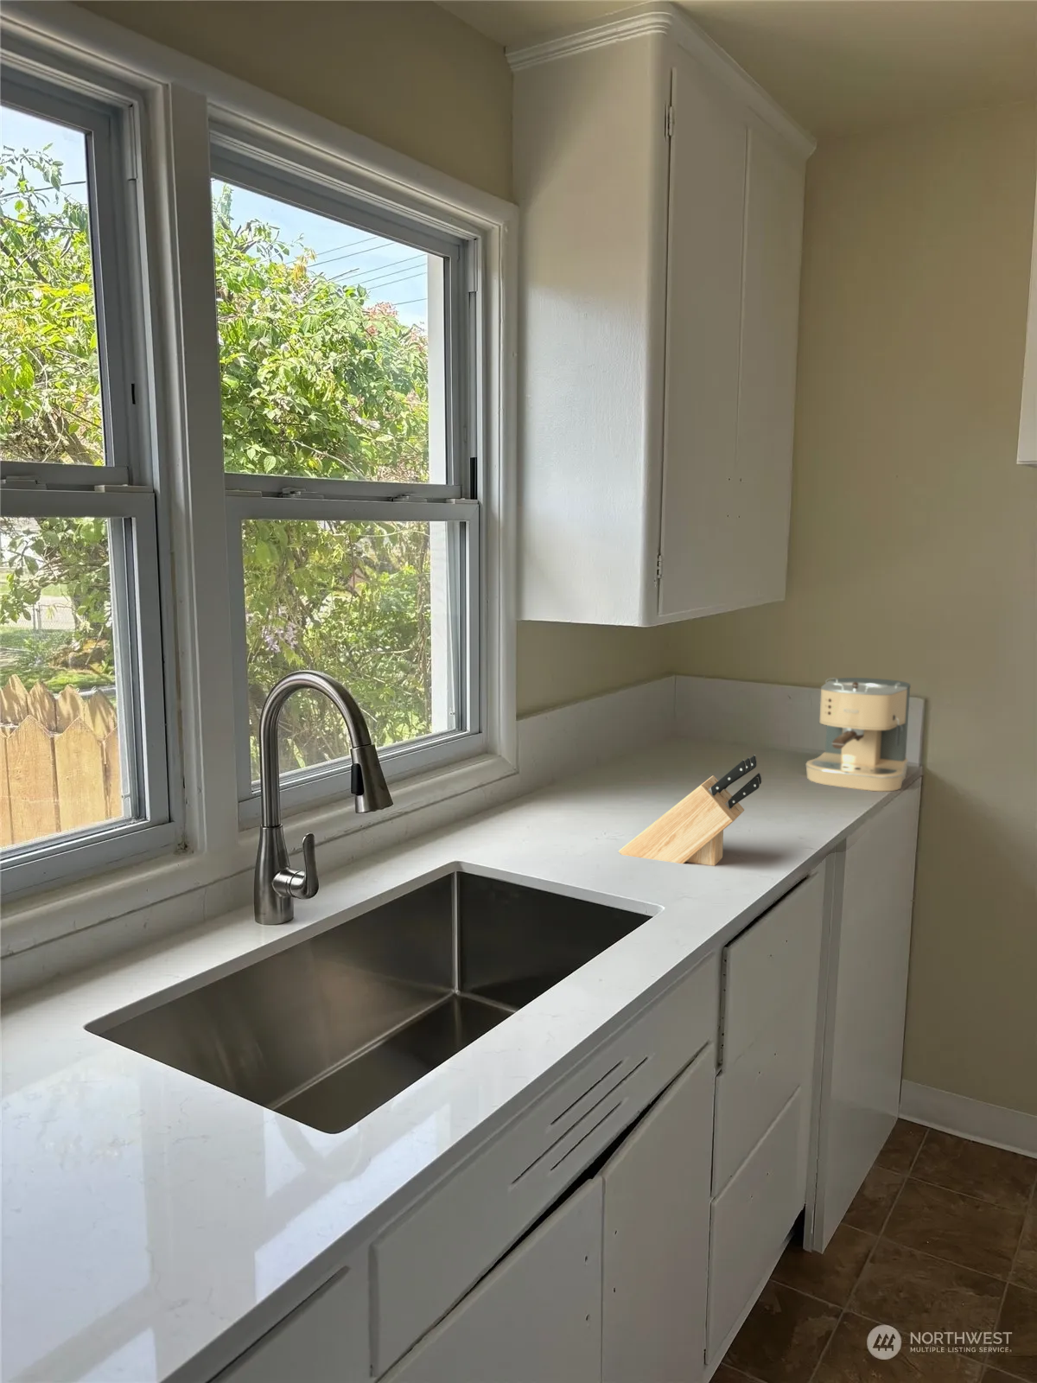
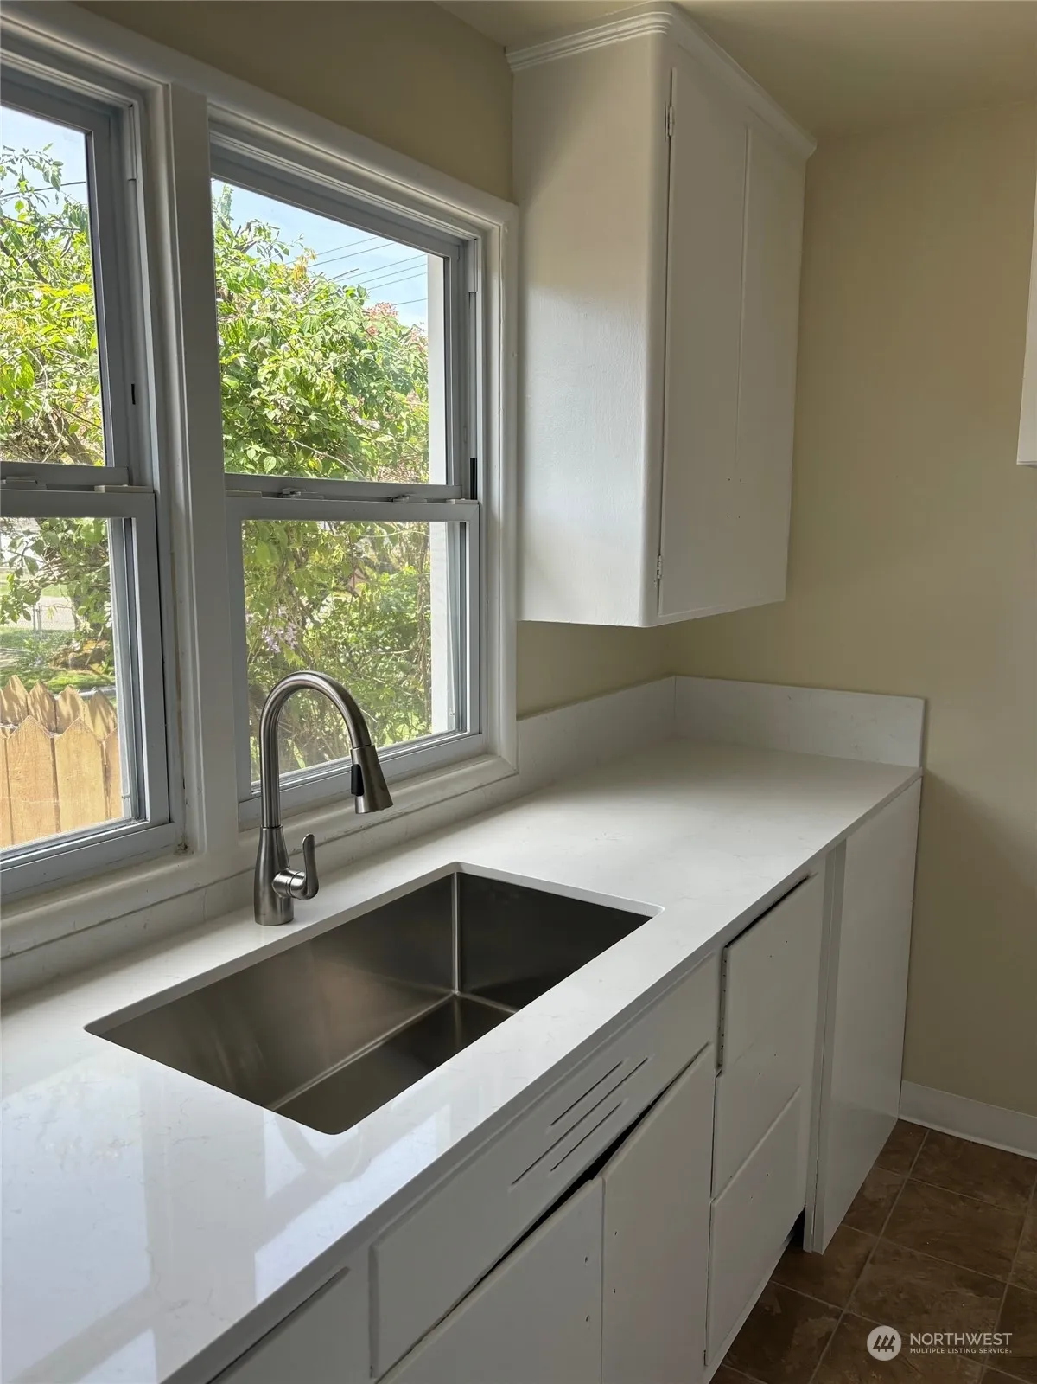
- coffee maker (858, 730)
- knife block (692, 805)
